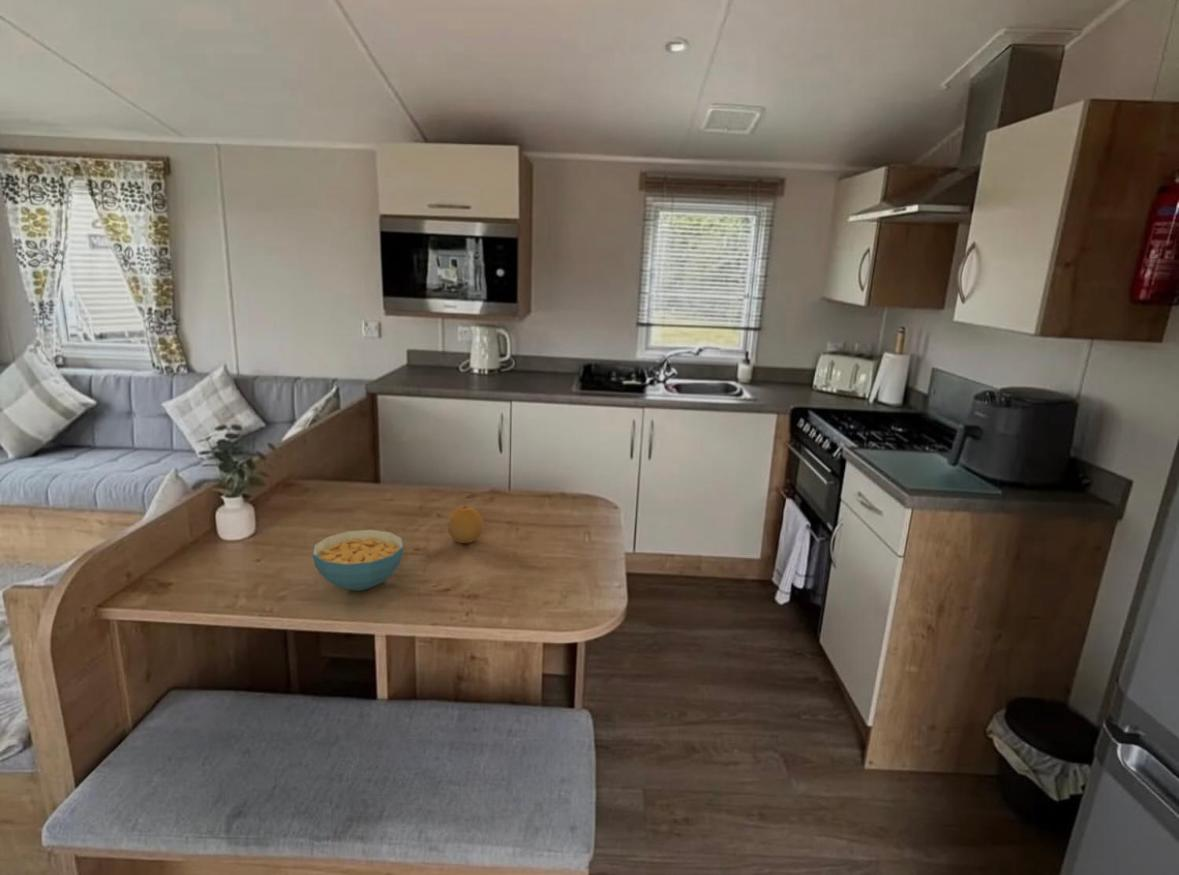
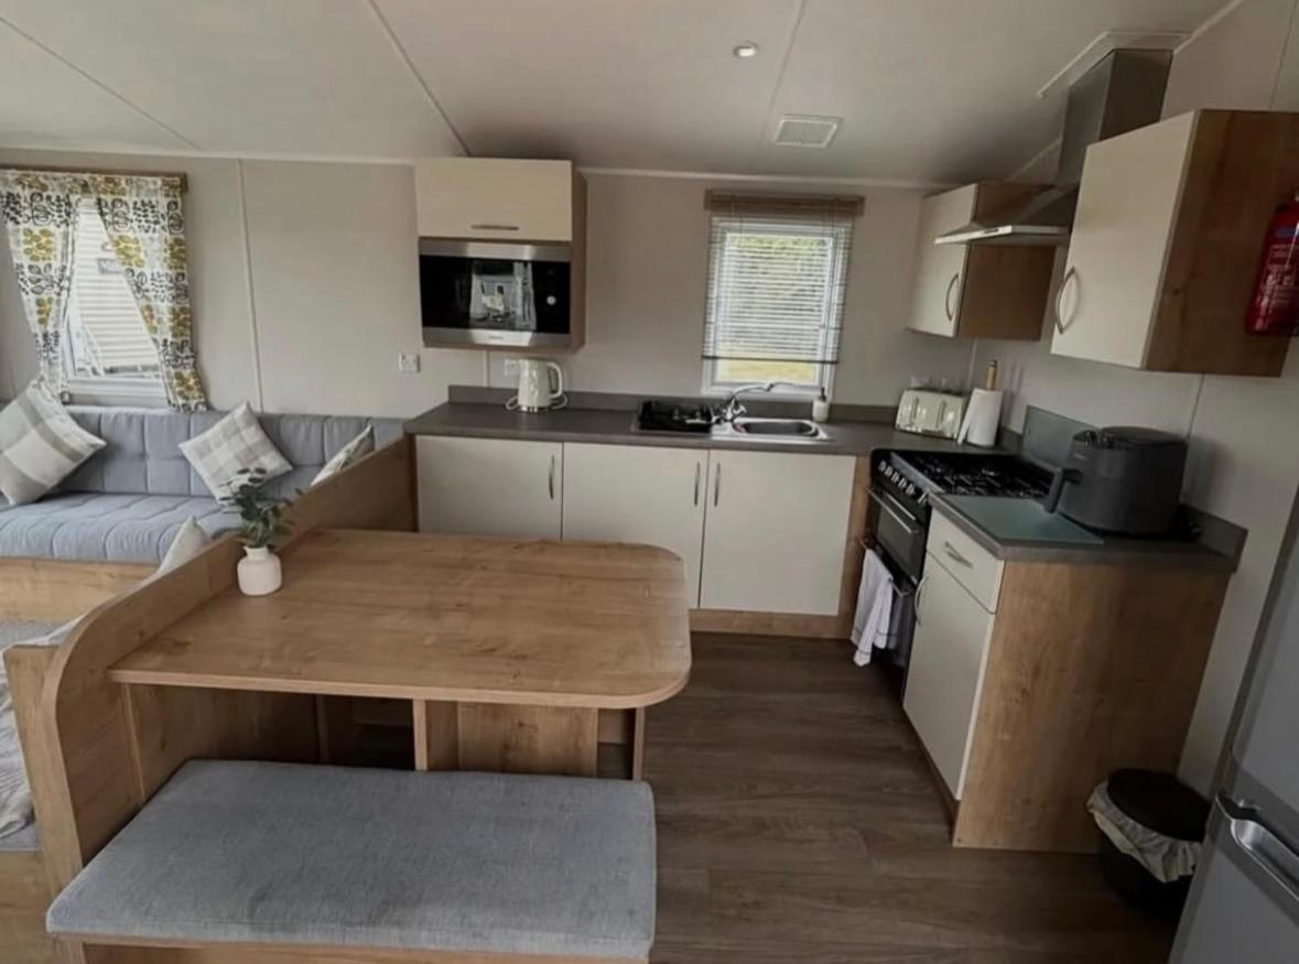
- fruit (465, 524)
- cereal bowl (359, 565)
